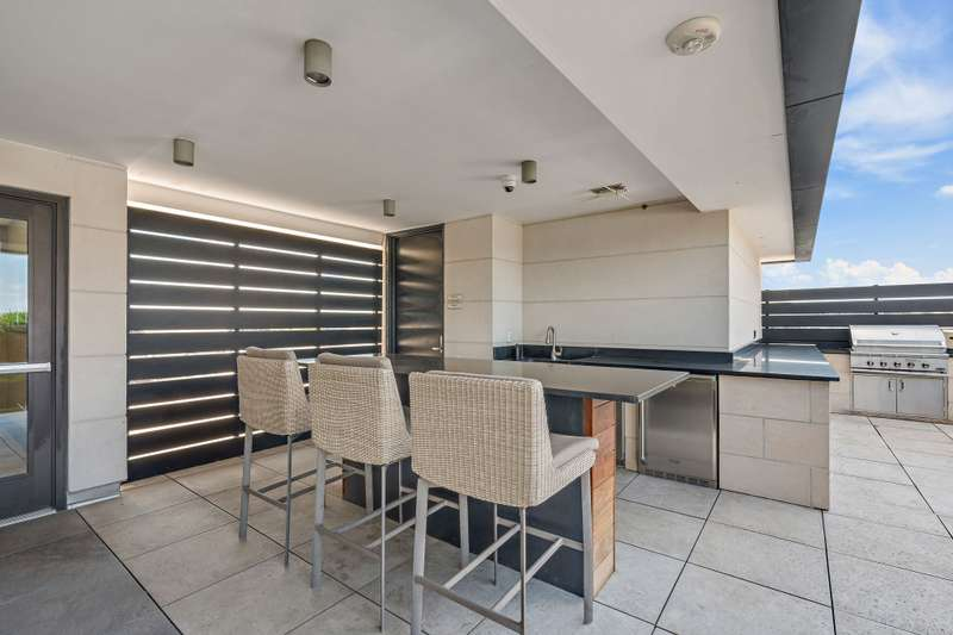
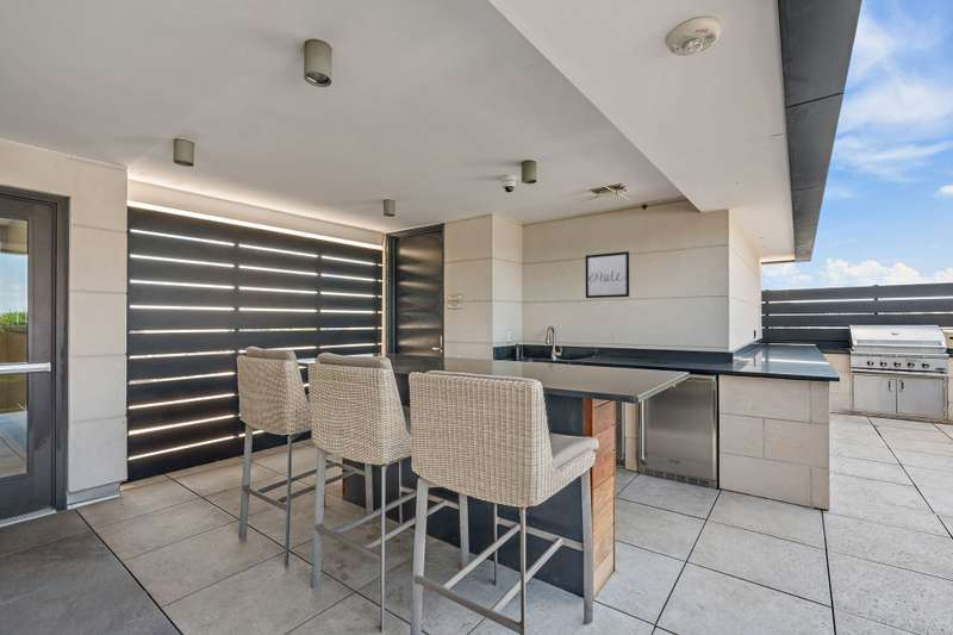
+ wall art (606, 275)
